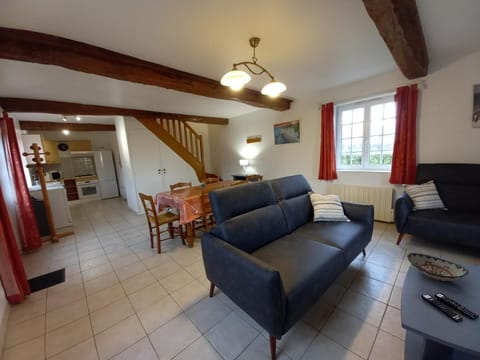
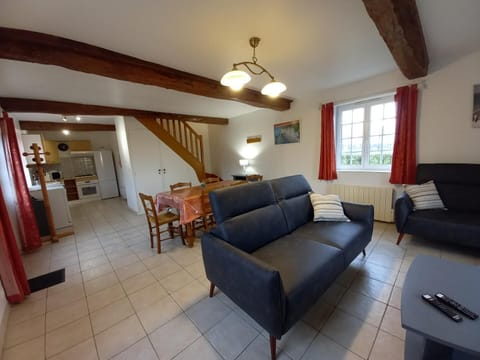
- decorative bowl (434, 269)
